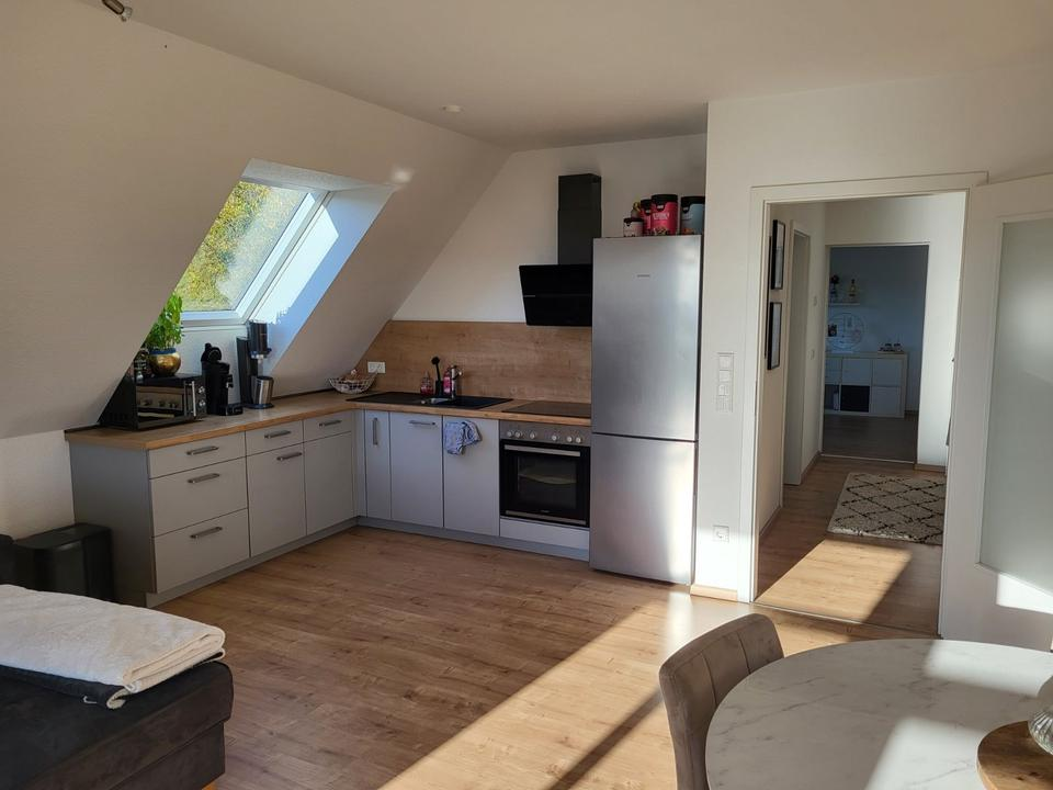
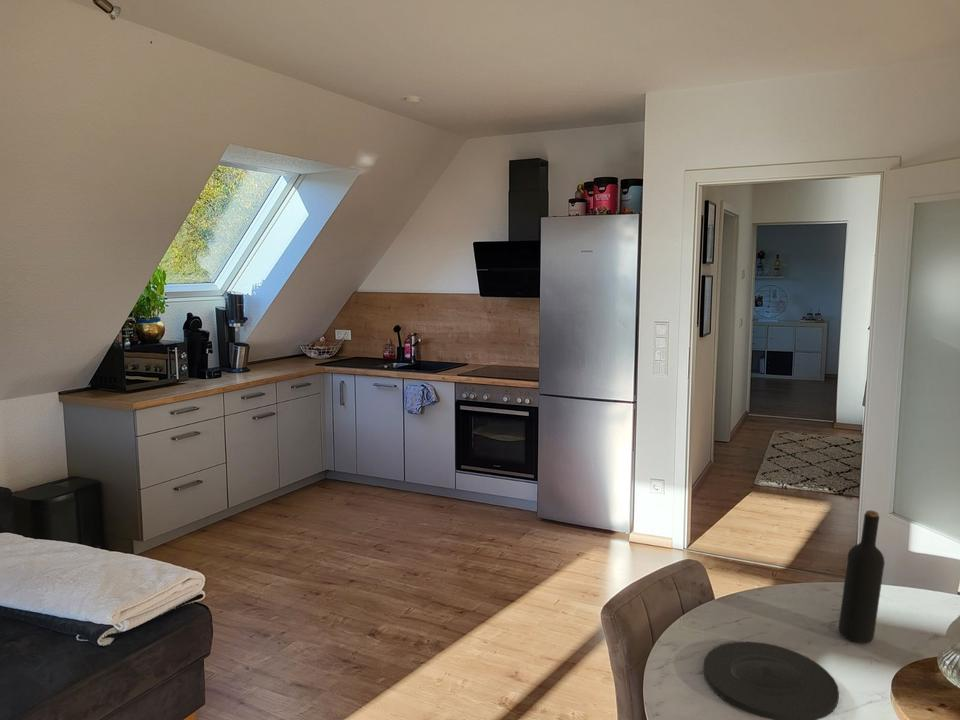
+ wine bottle (862, 574)
+ plate (768, 673)
